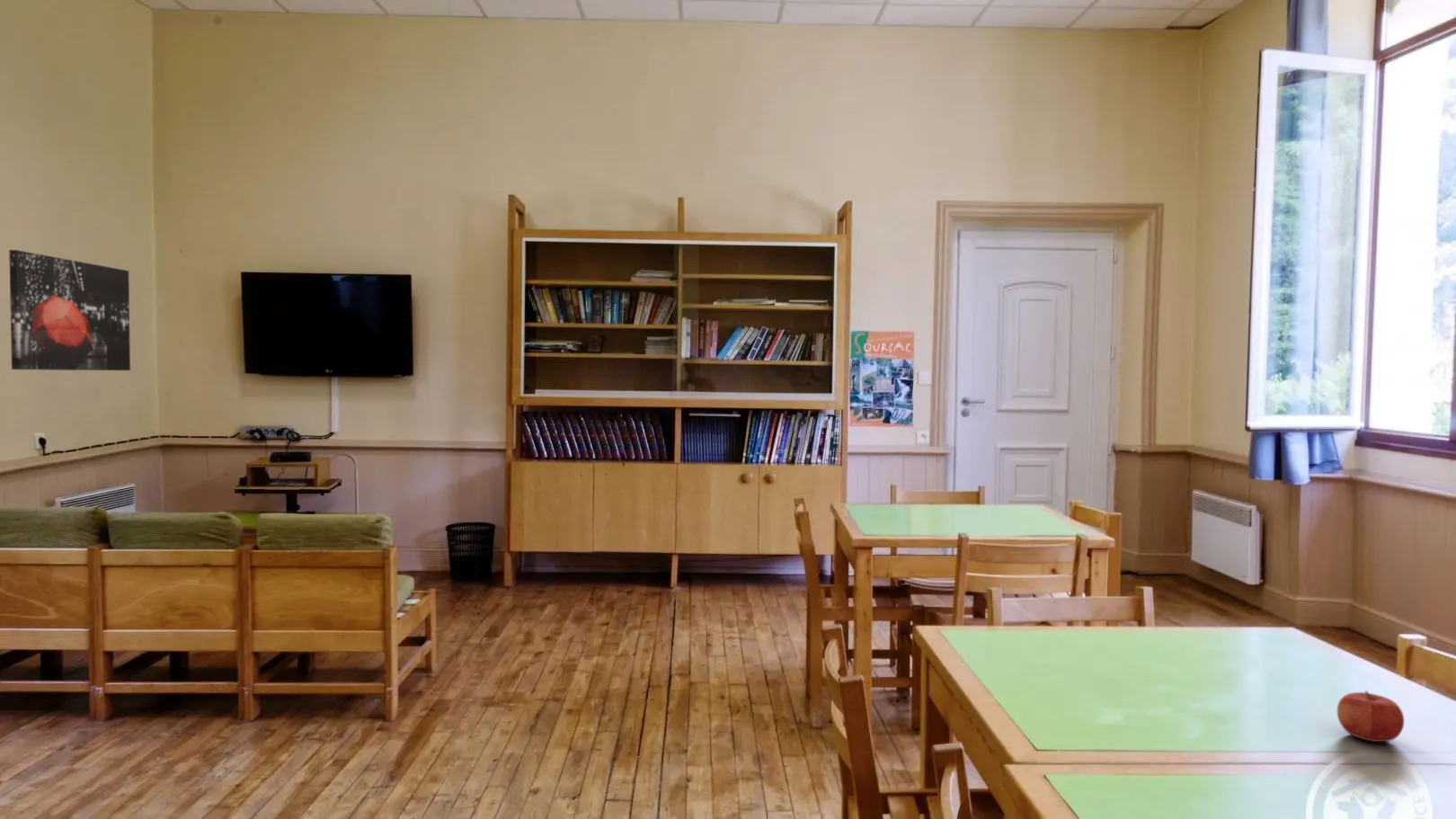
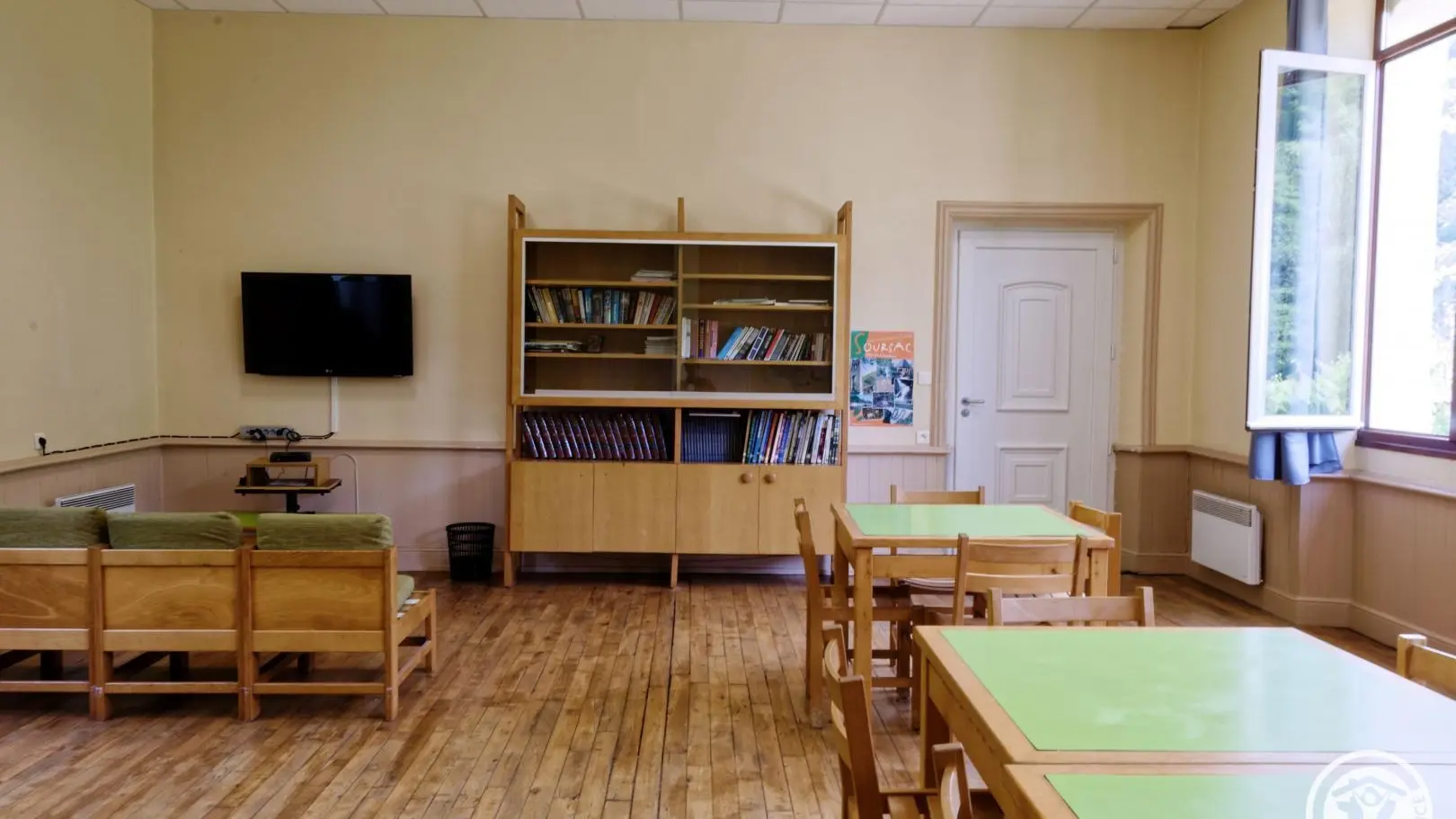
- fruit (1370, 714)
- wall art (75, 316)
